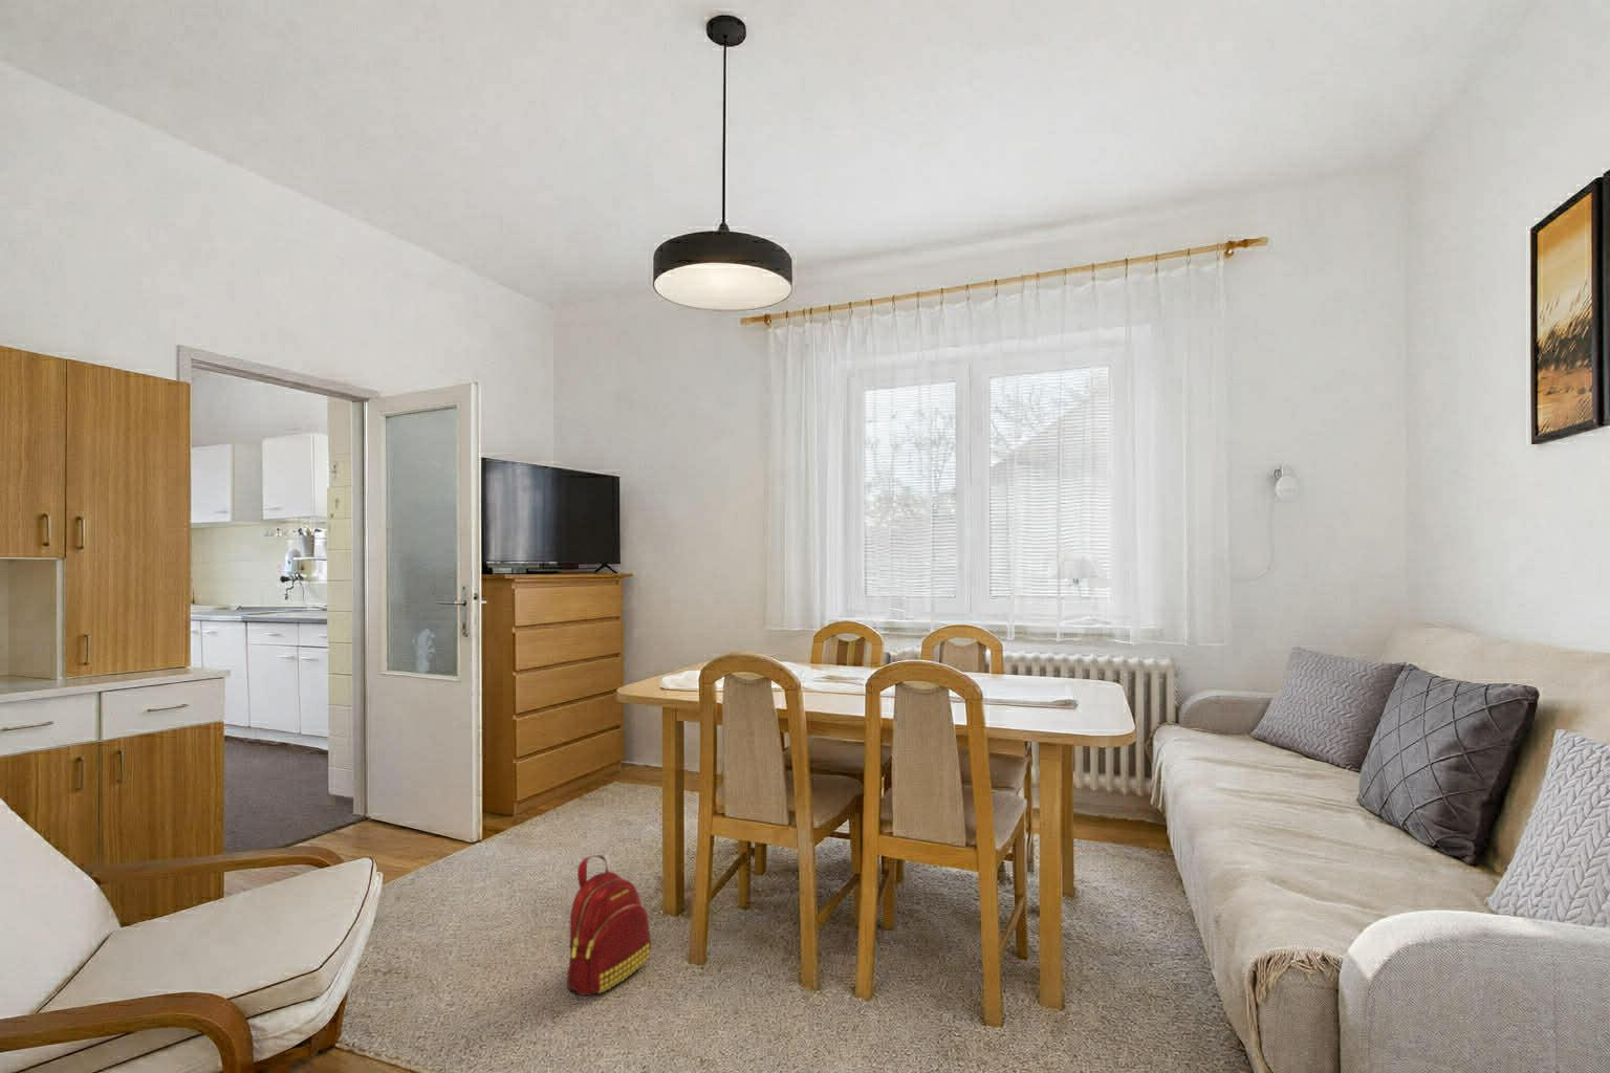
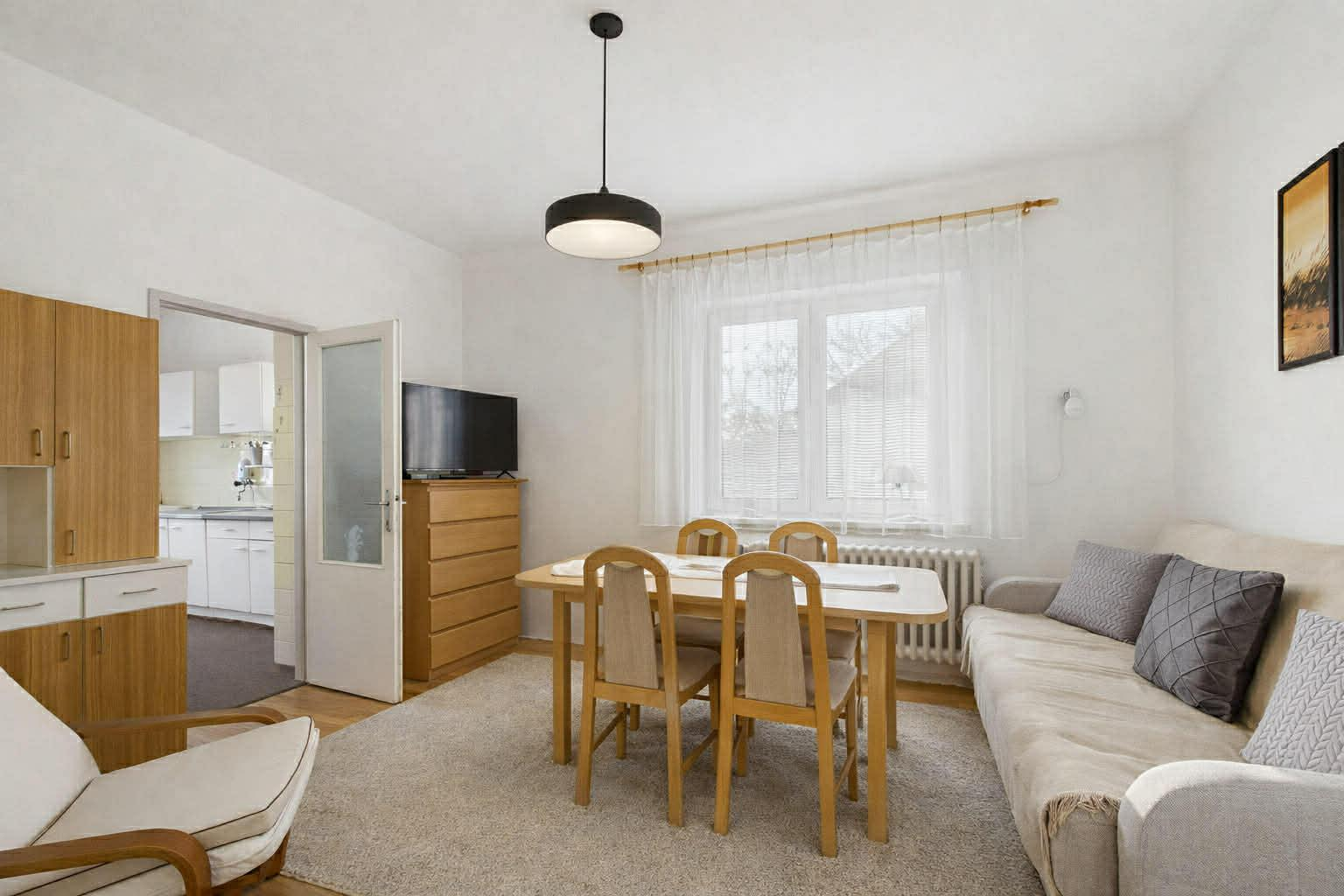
- backpack (606, 917)
